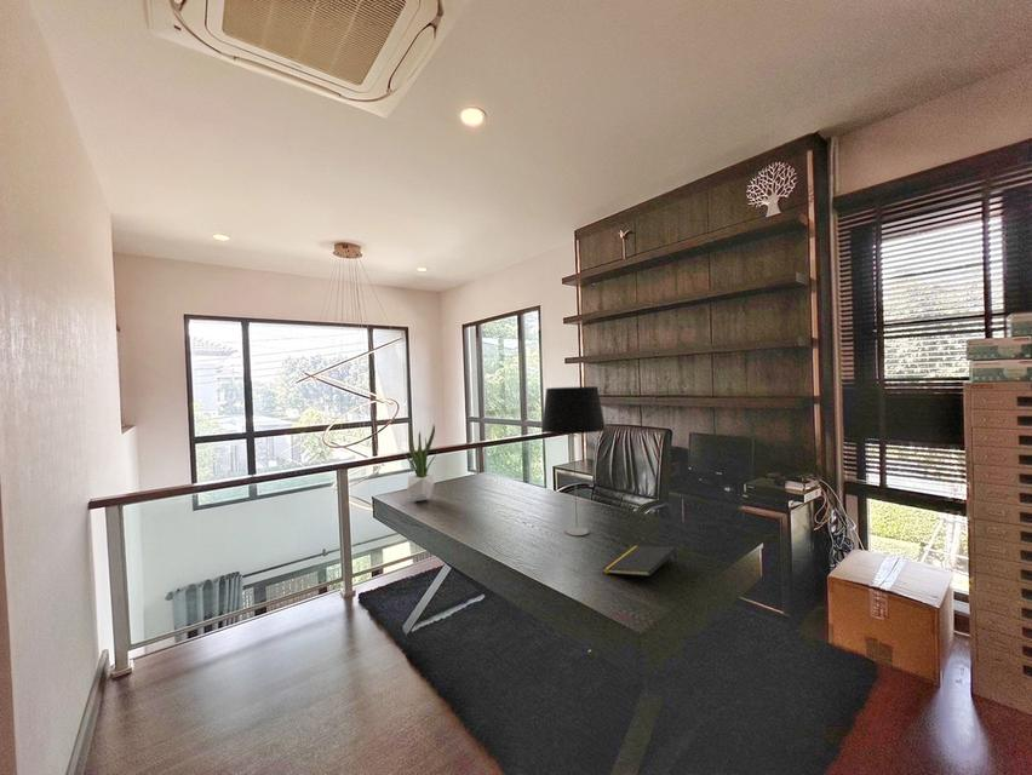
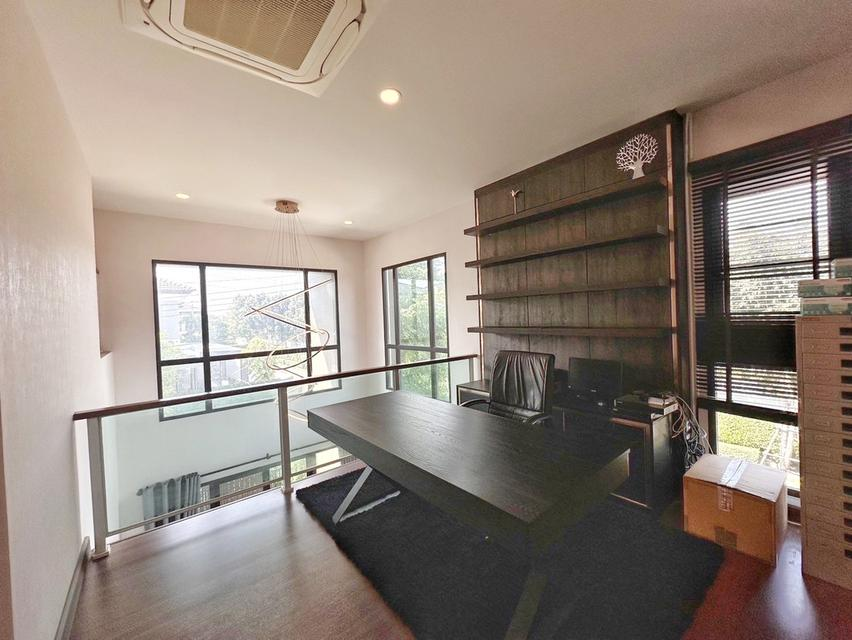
- table lamp (574, 459)
- potted plant (419, 461)
- notepad (640, 559)
